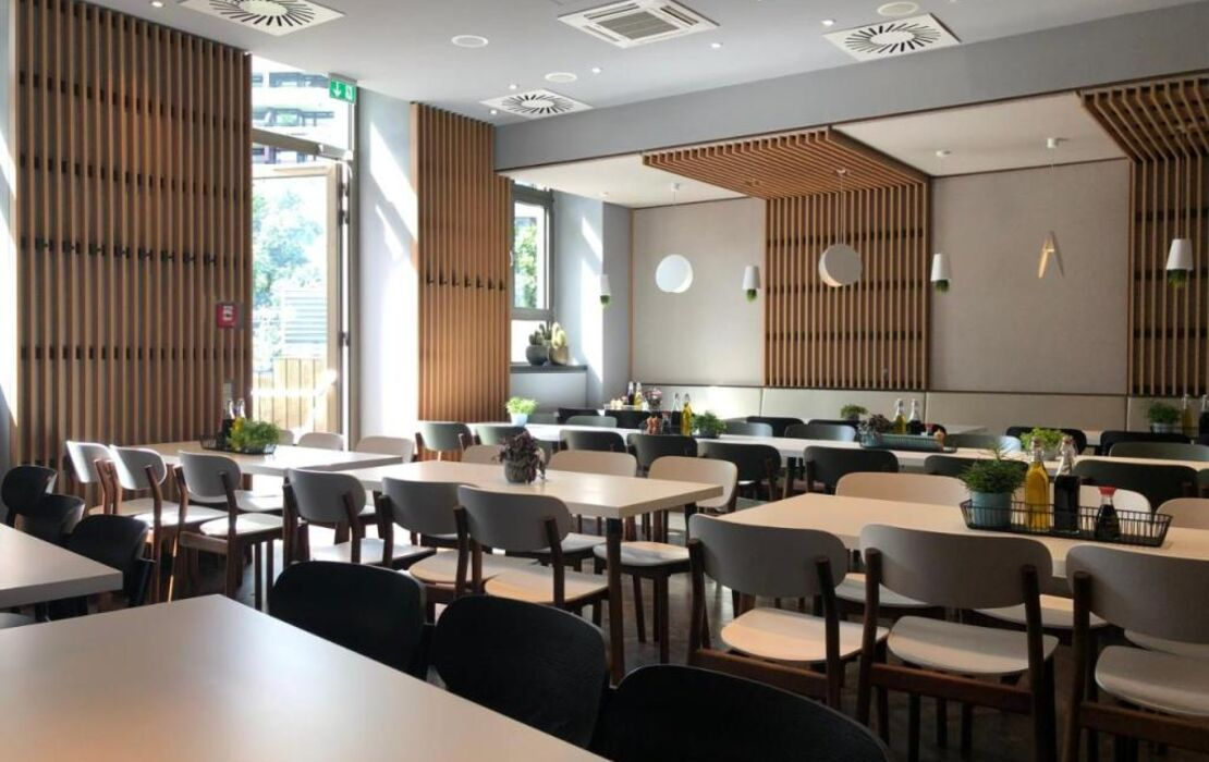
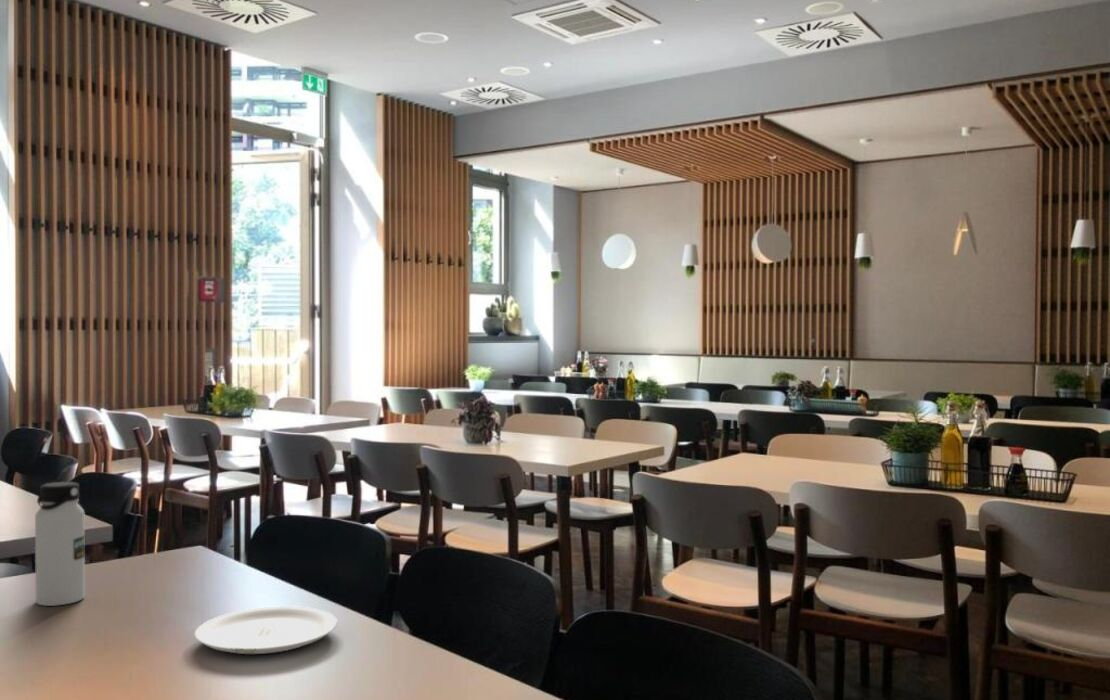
+ plate (267, 631)
+ water bottle (60, 541)
